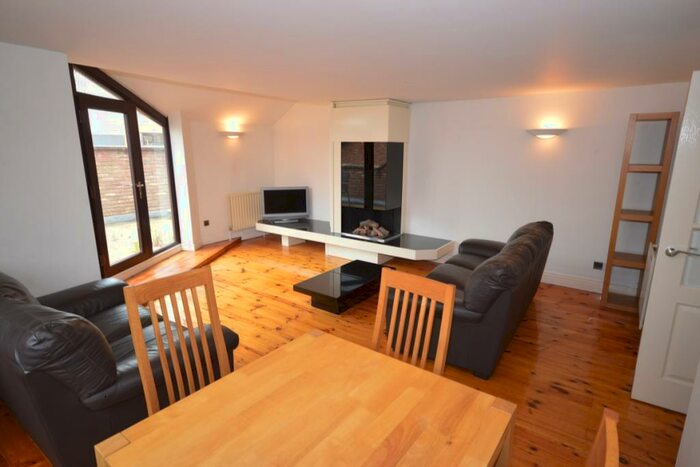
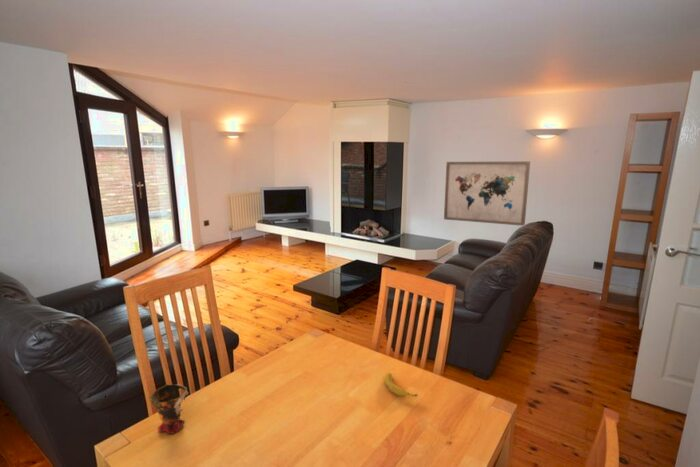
+ cup (170, 409)
+ wall art (484, 192)
+ banana (397, 386)
